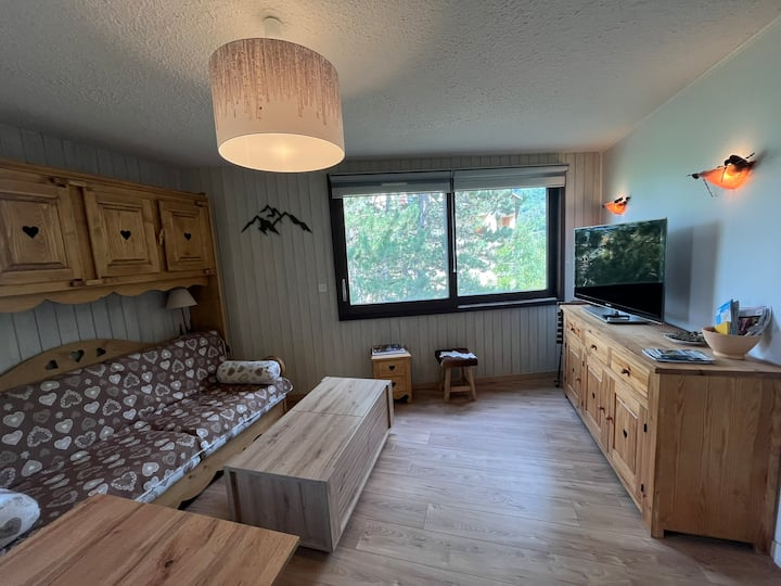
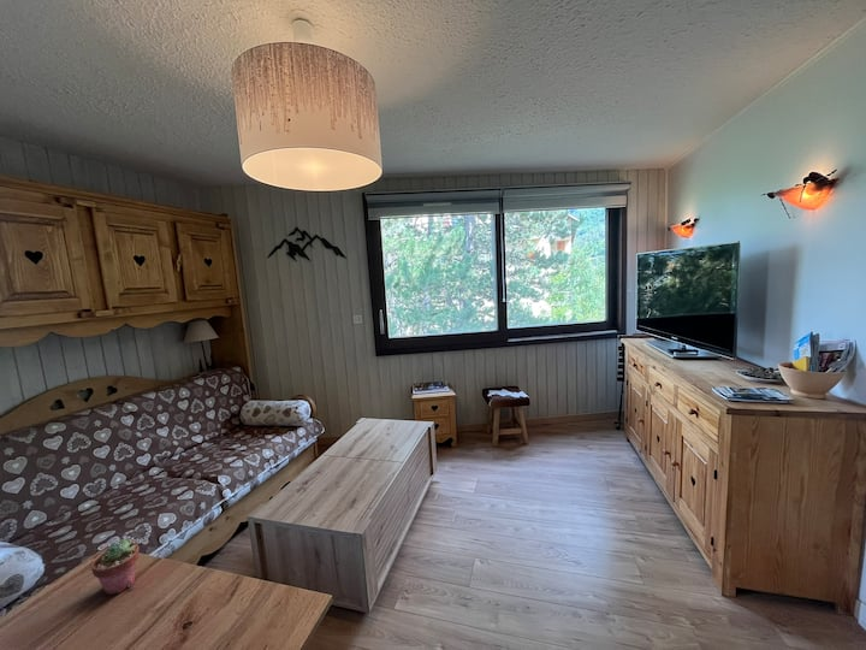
+ potted succulent (117, 563)
